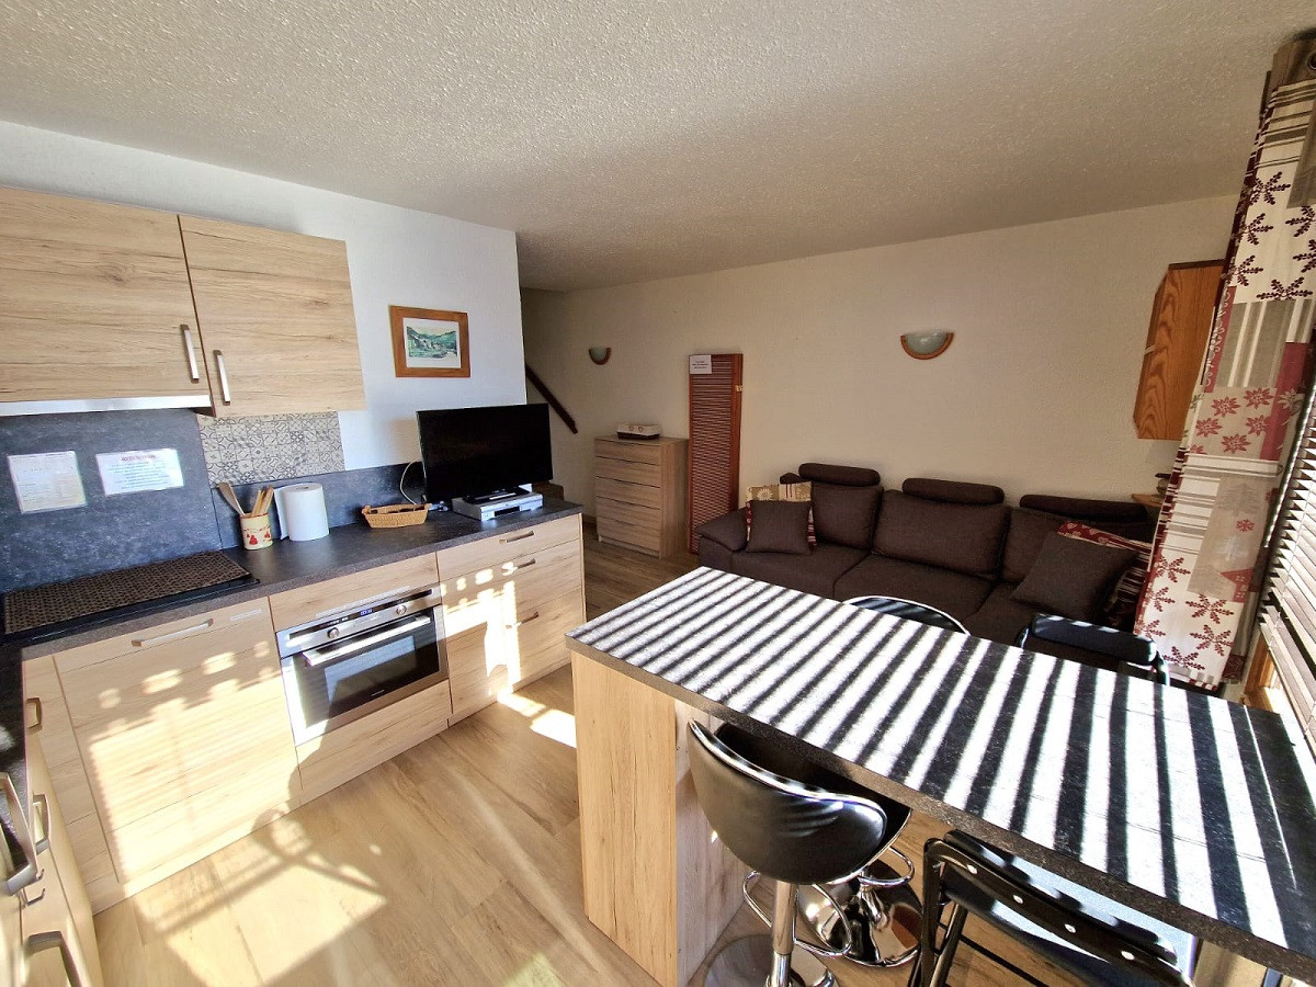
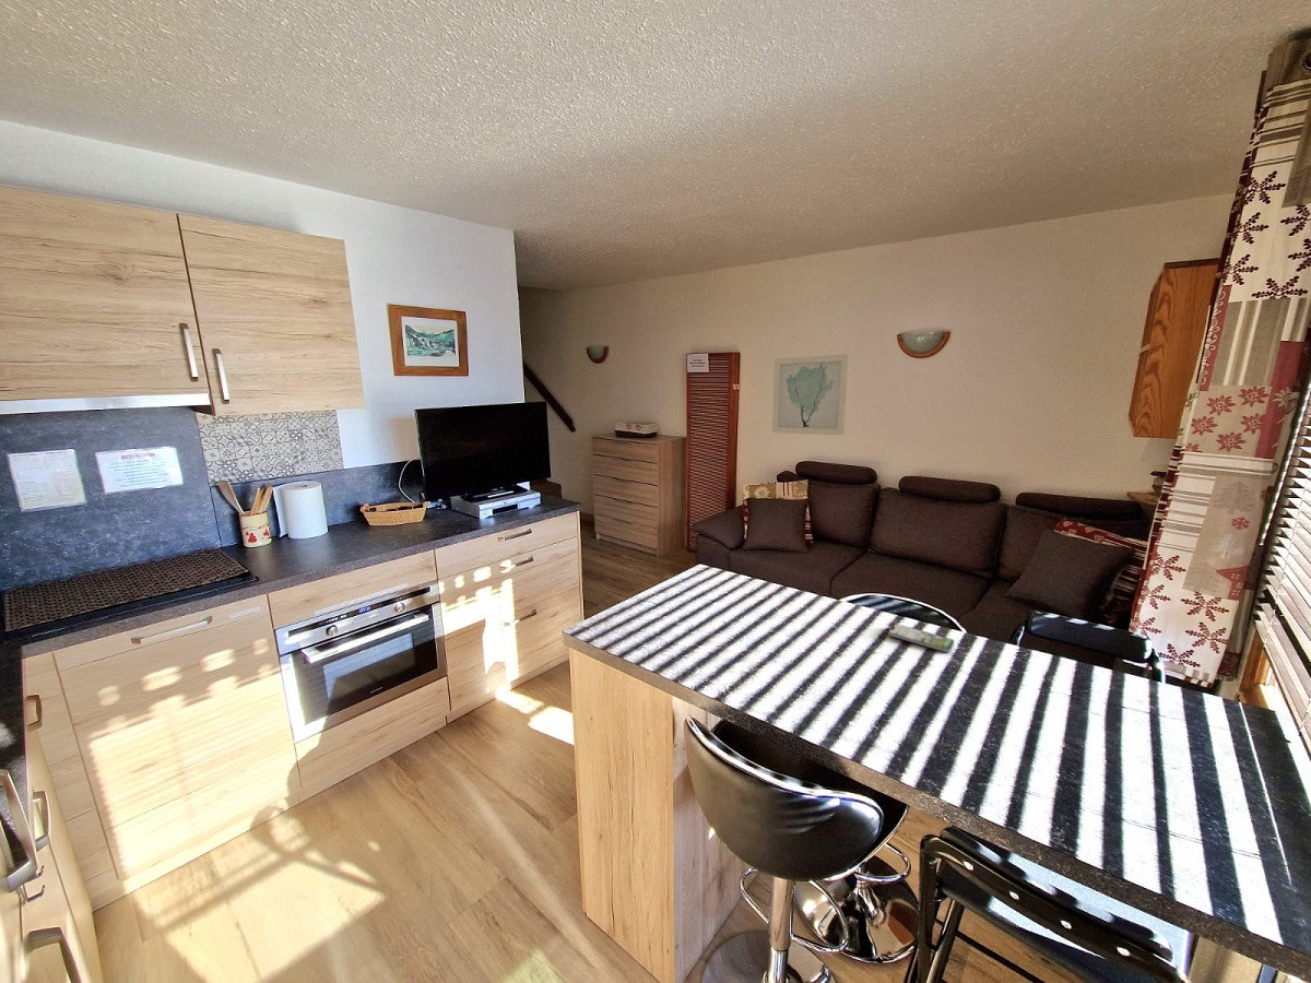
+ wall art (807, 395)
+ smartphone (920, 637)
